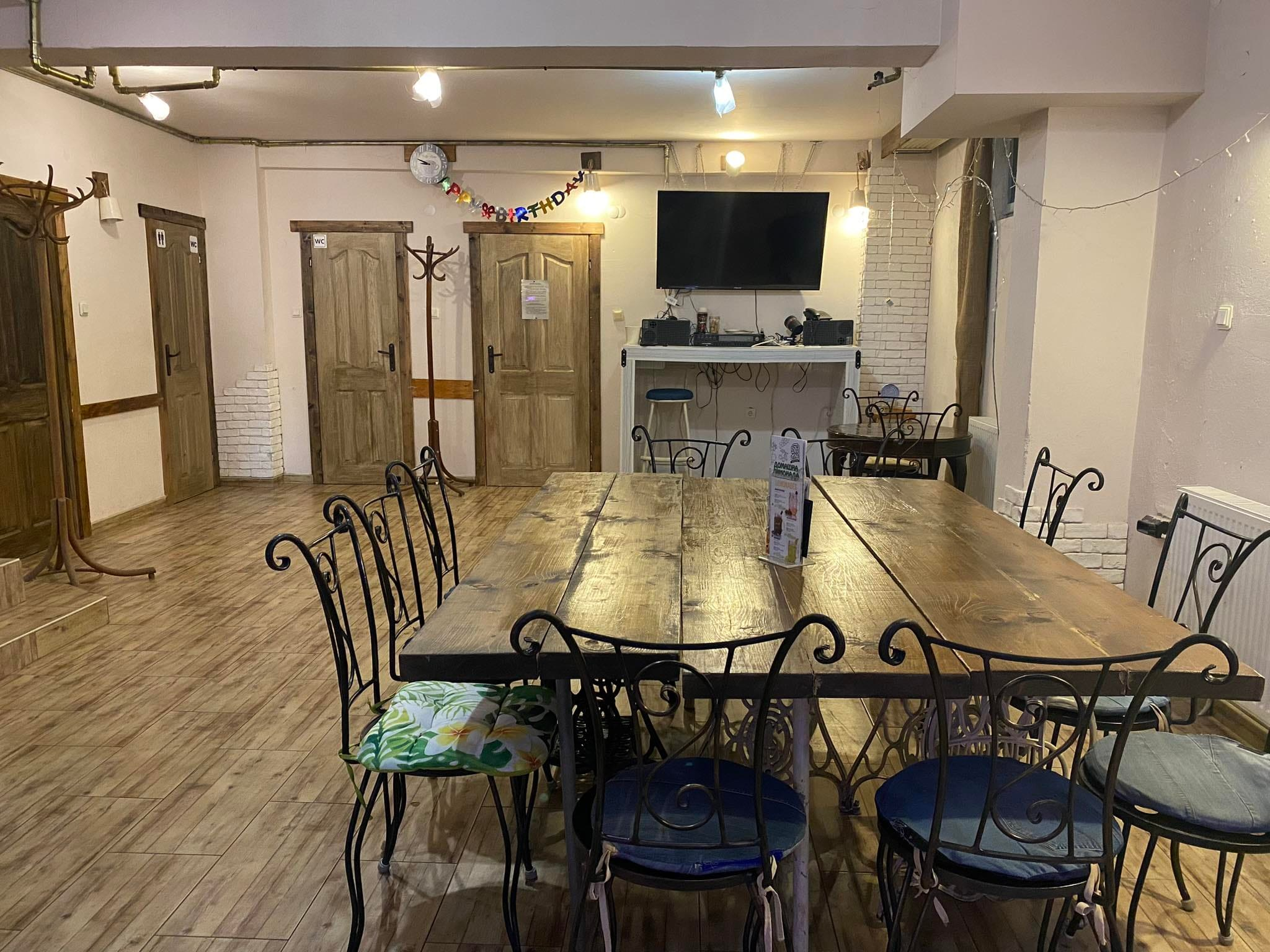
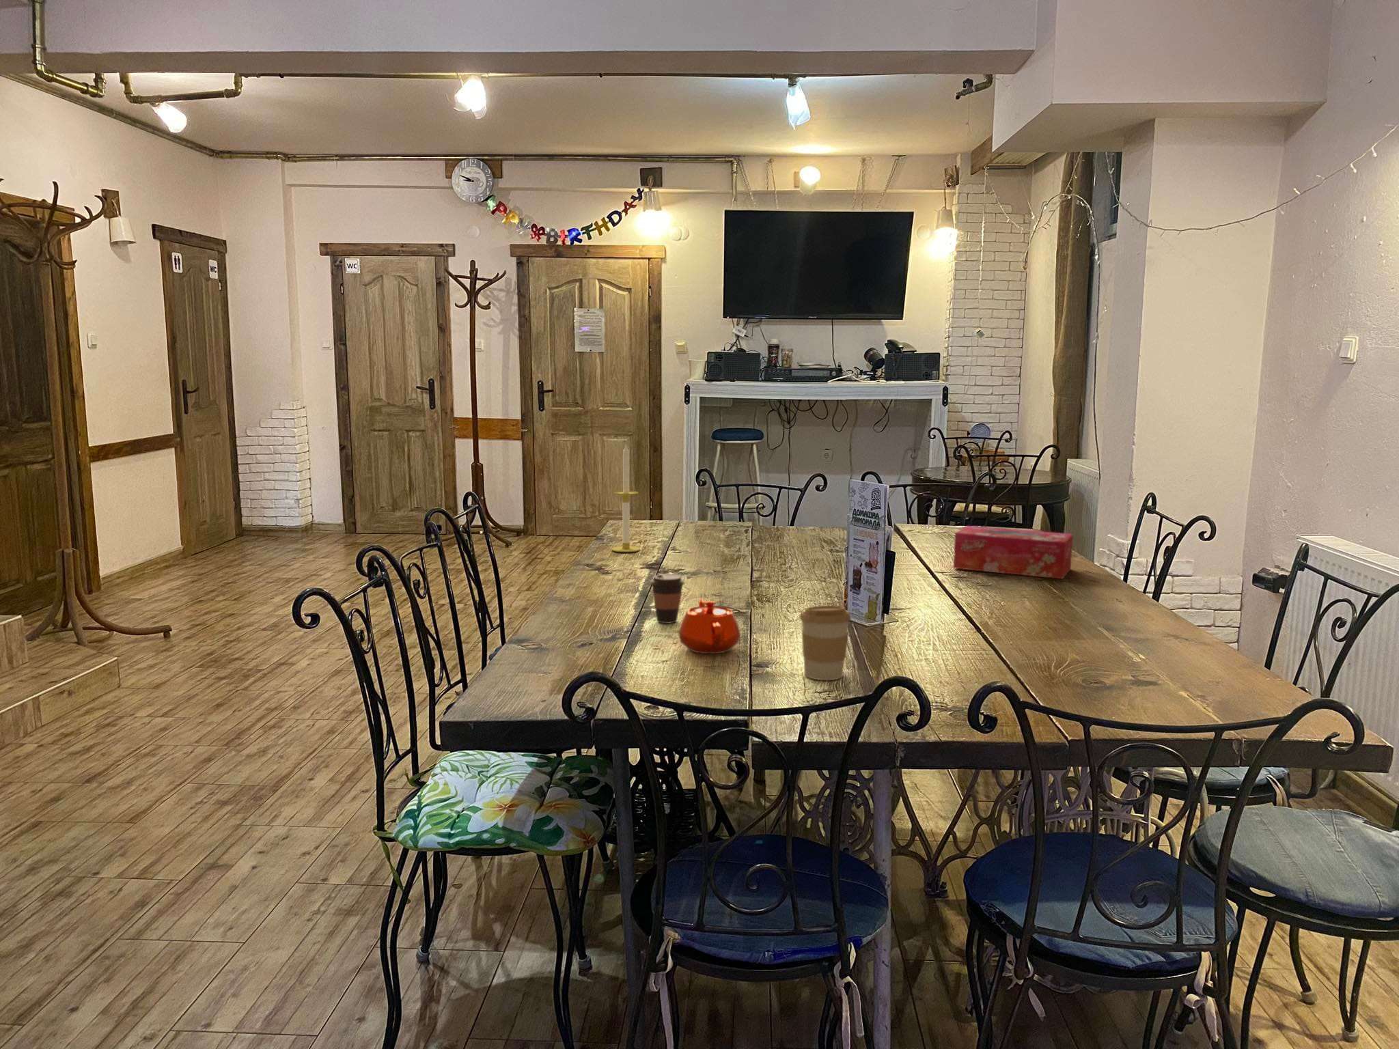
+ teapot (708, 624)
+ coffee cup (824, 640)
+ candle (626, 497)
+ coffee cup (666, 598)
+ tissue box (1013, 551)
